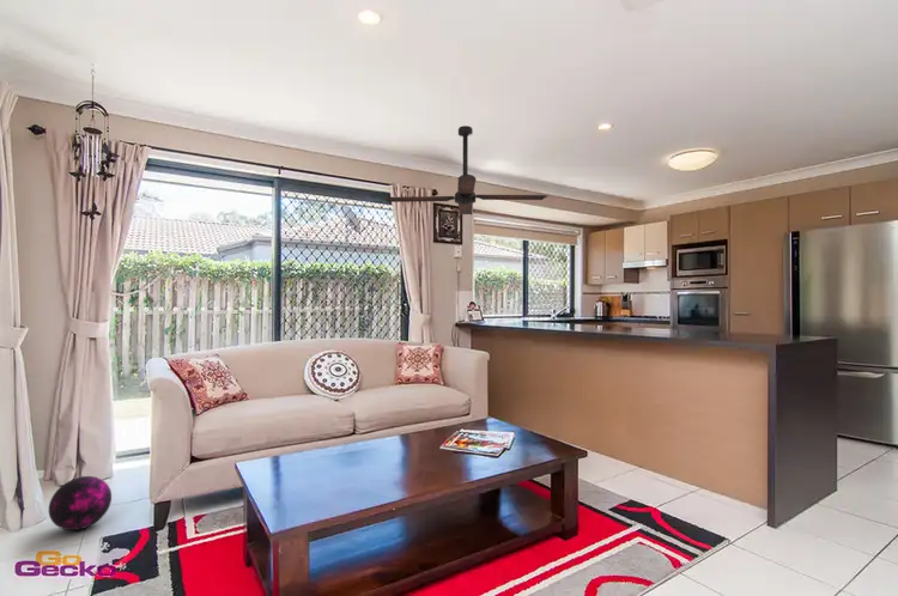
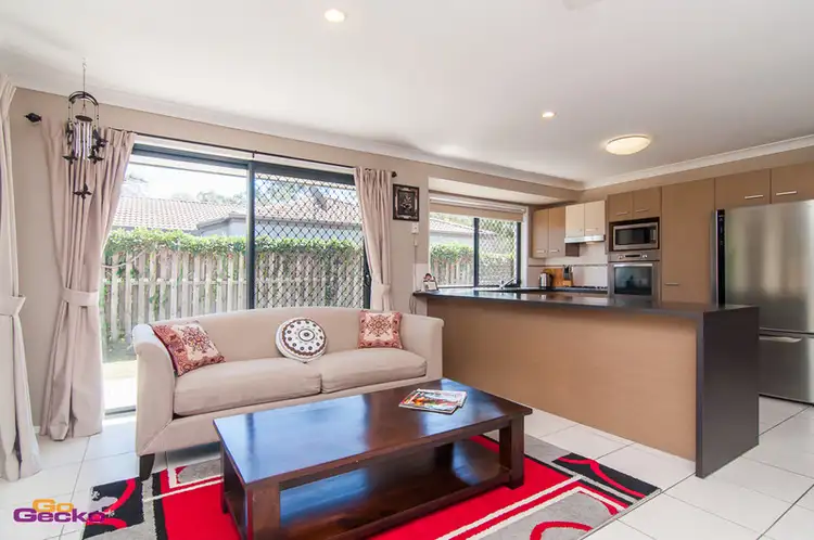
- ball (80, 501)
- ceiling fan (465, 165)
